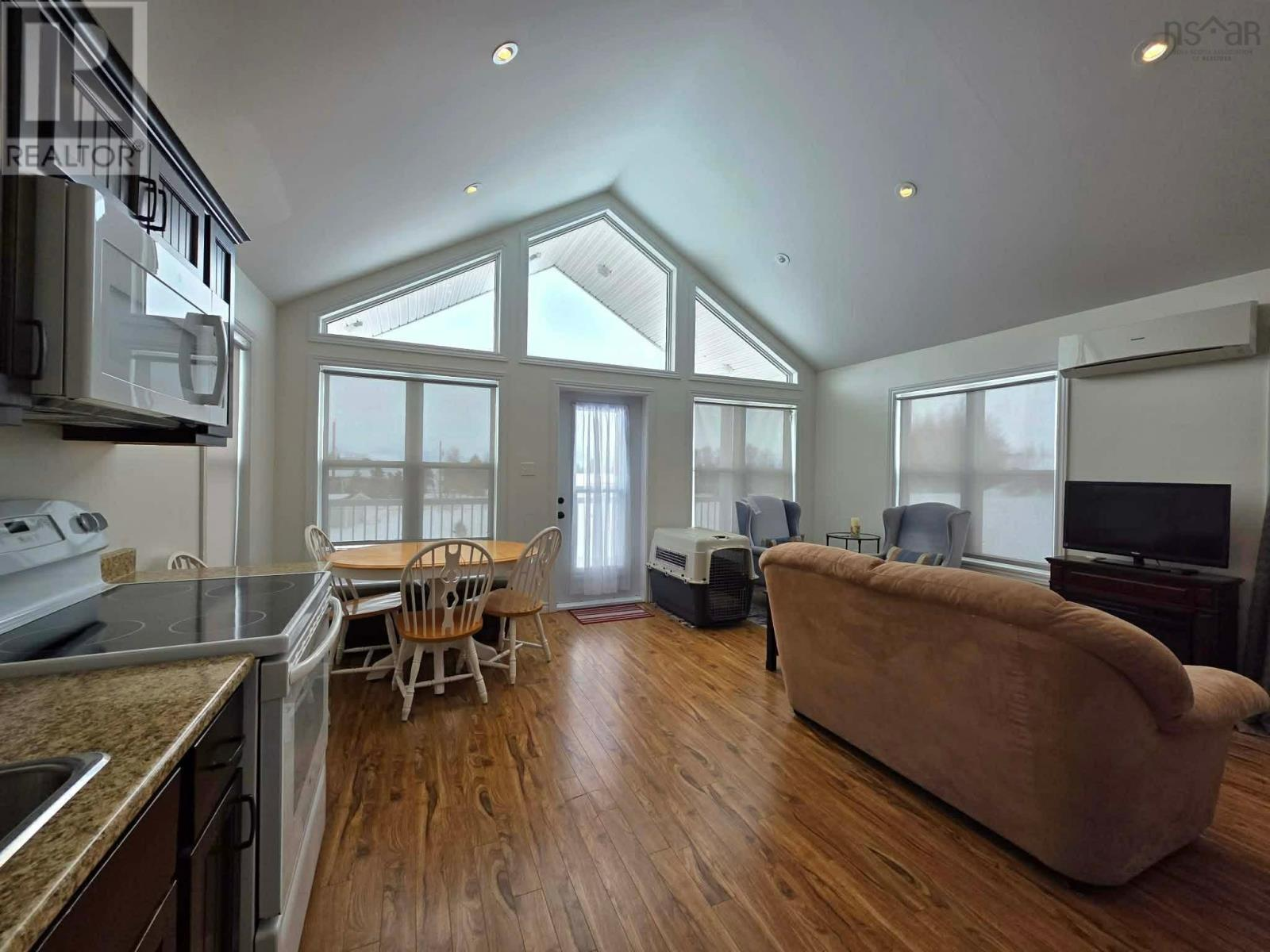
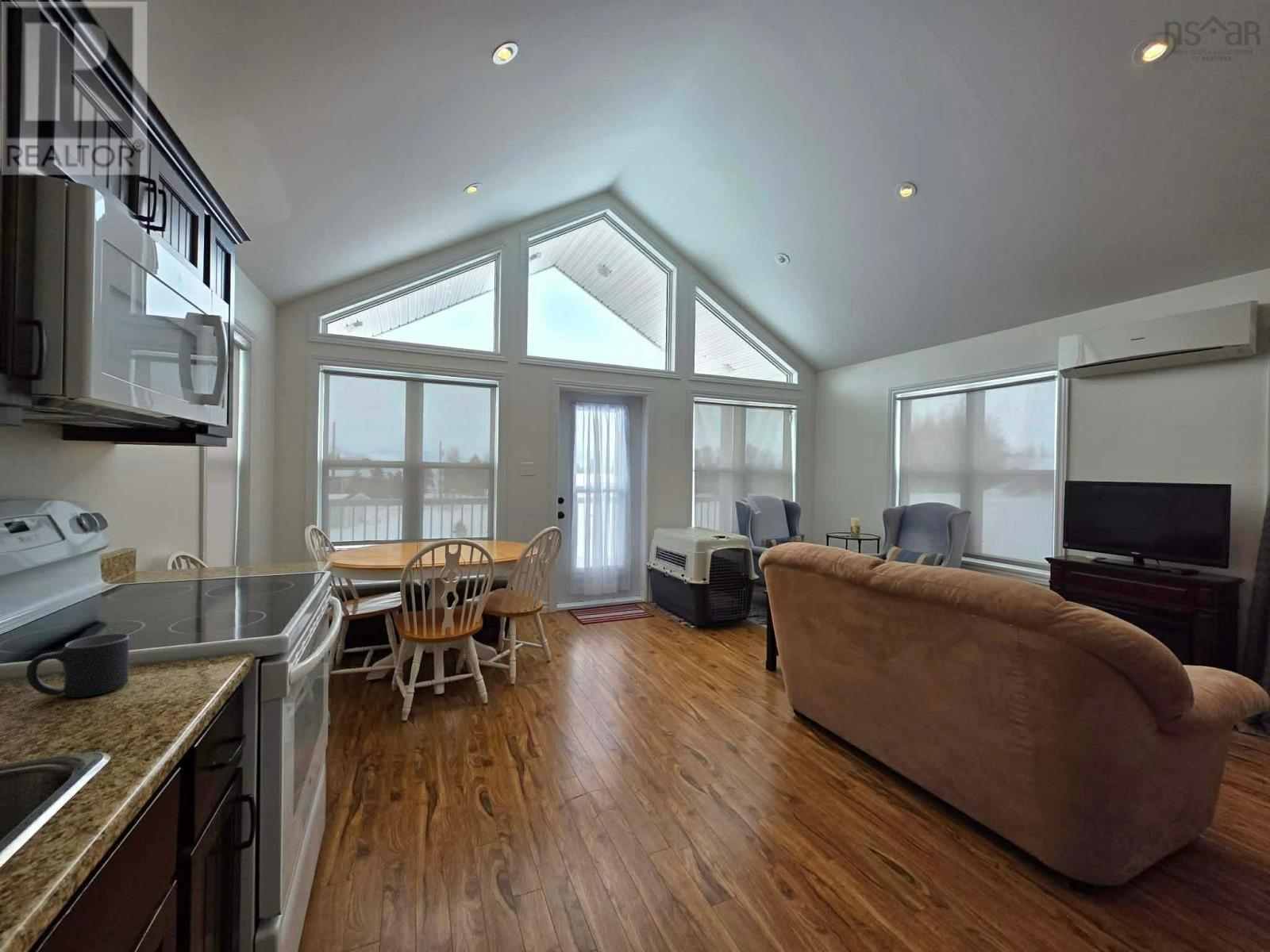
+ mug (80, 666)
